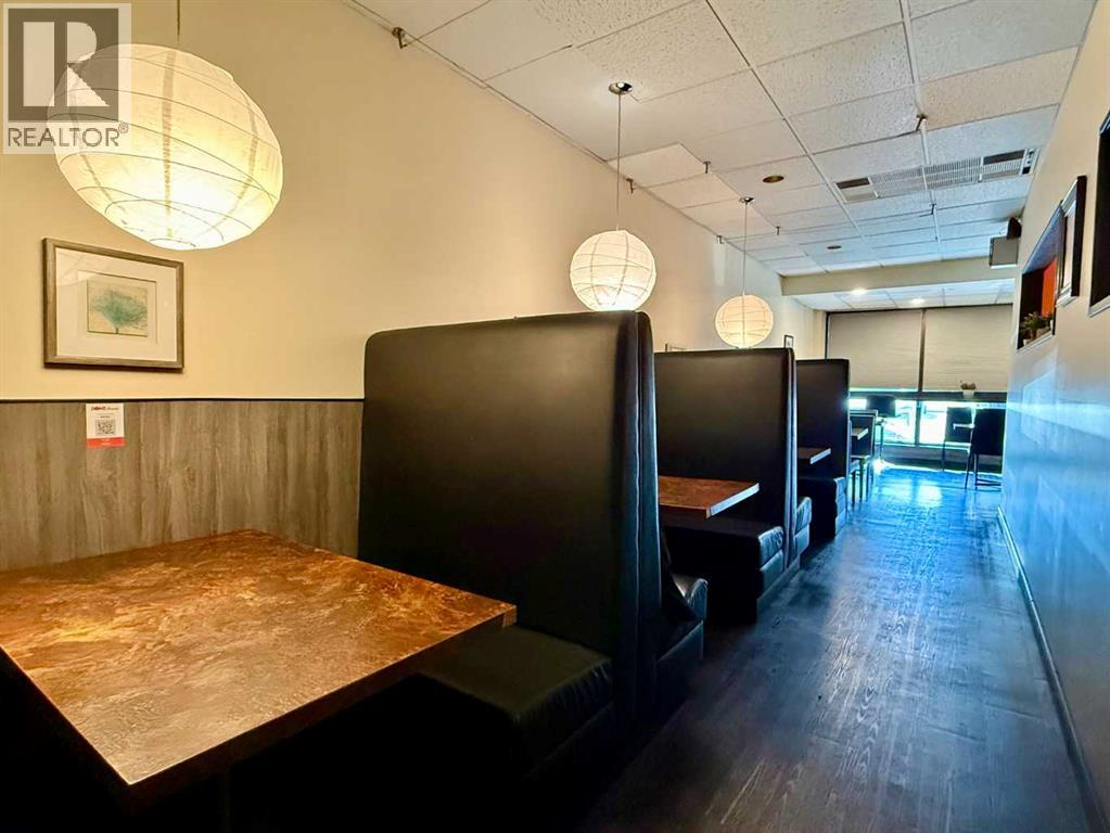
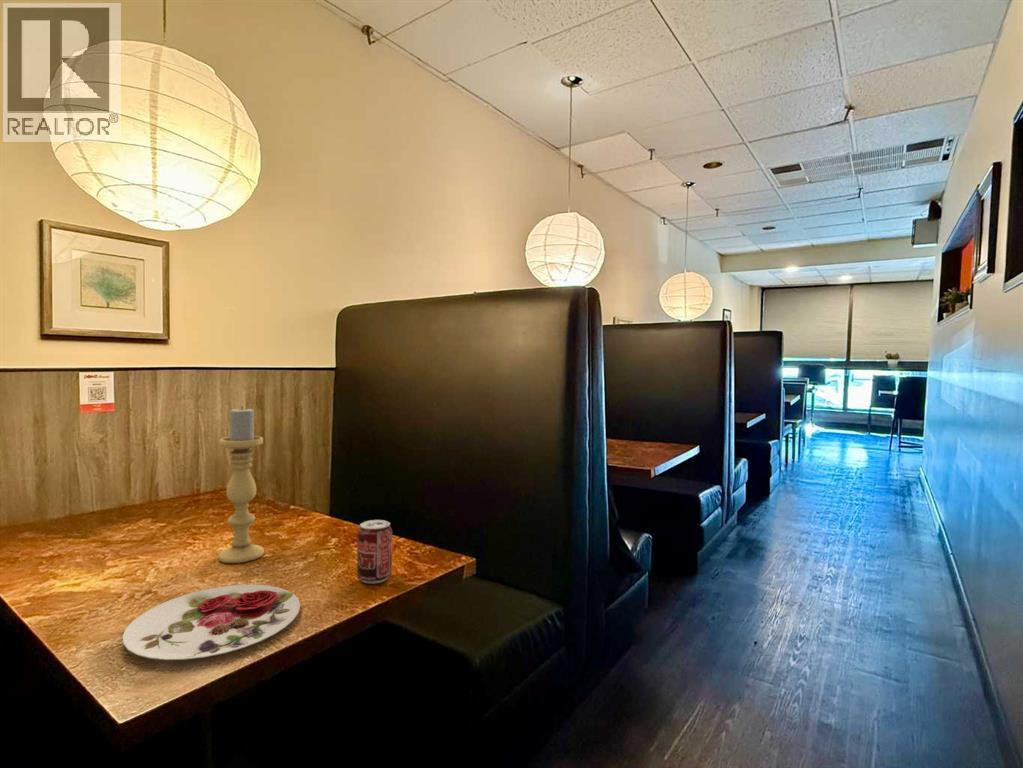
+ plate (217, 615)
+ beverage can (374, 550)
+ candle holder (241, 481)
